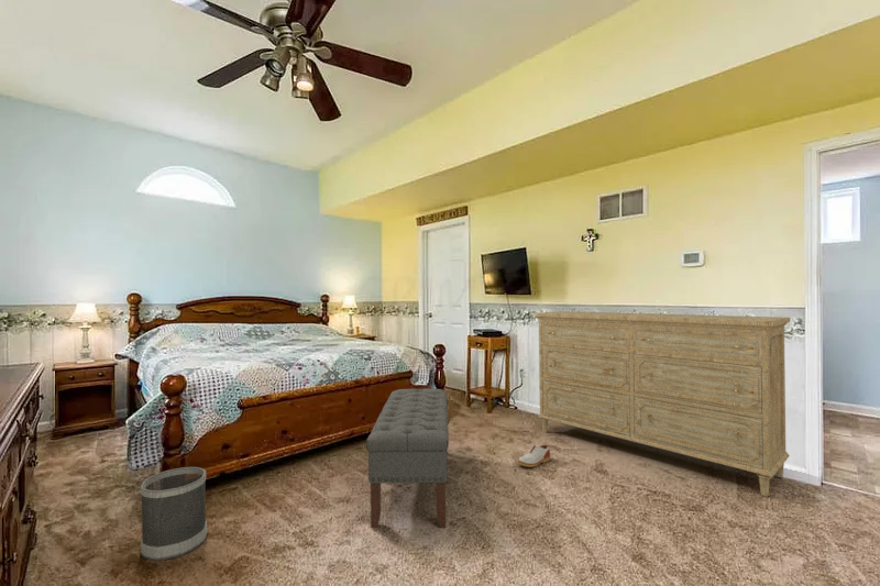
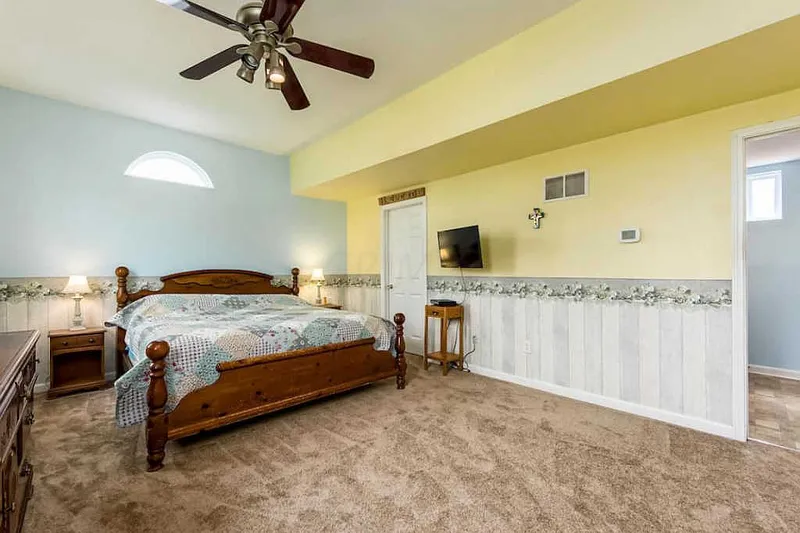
- dresser (645, 383)
- wastebasket (175, 510)
- bench (415, 444)
- shoe (532, 454)
